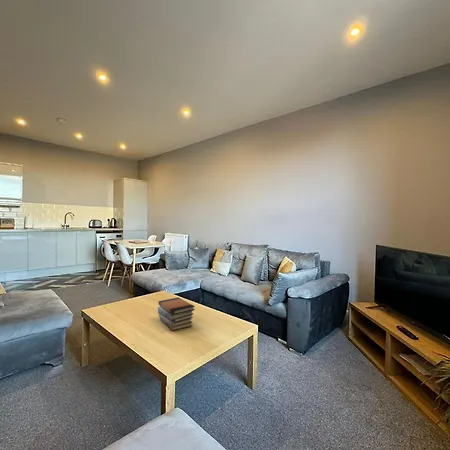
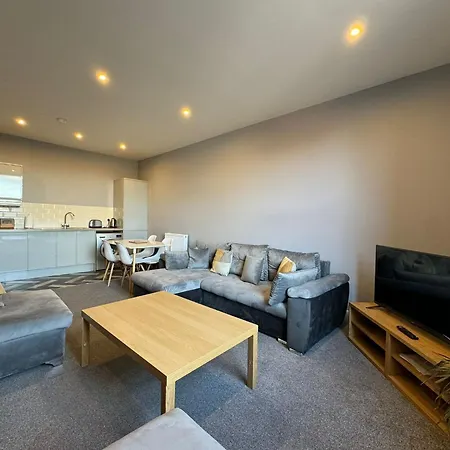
- book stack (175, 312)
